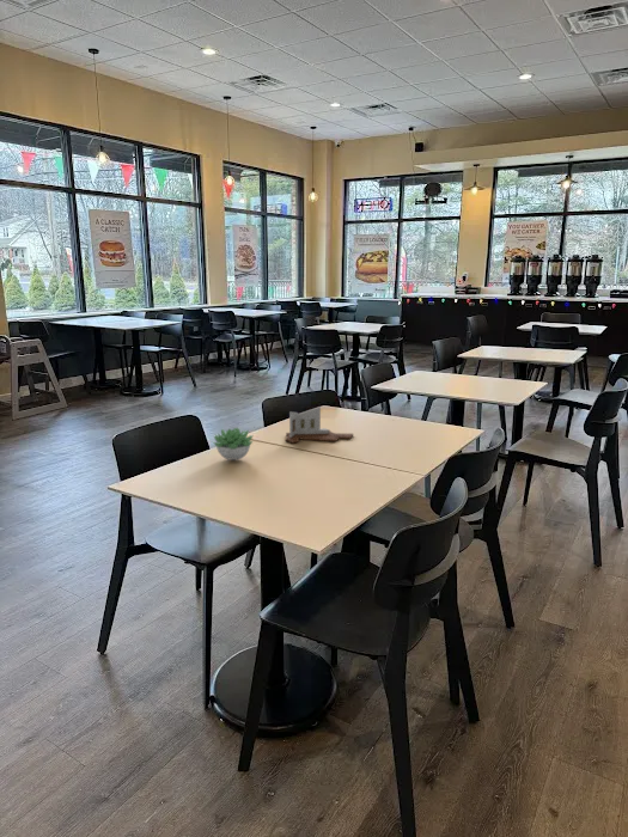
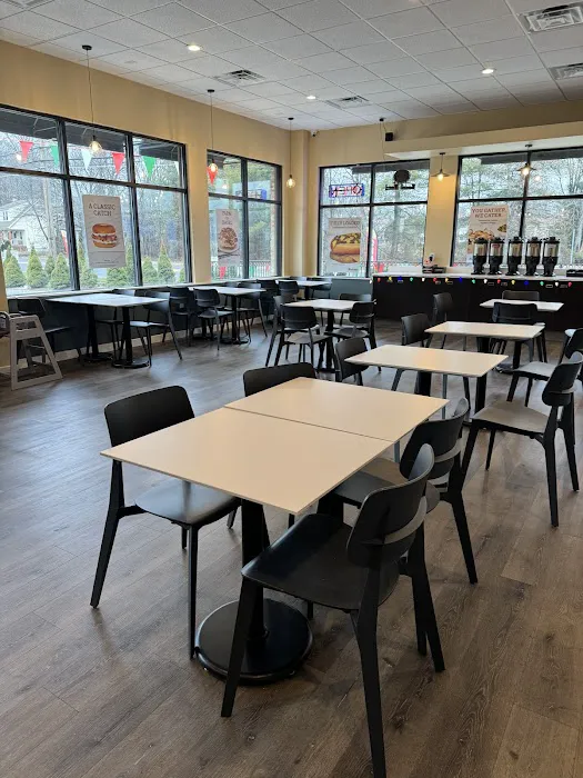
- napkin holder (316, 423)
- succulent plant (233, 444)
